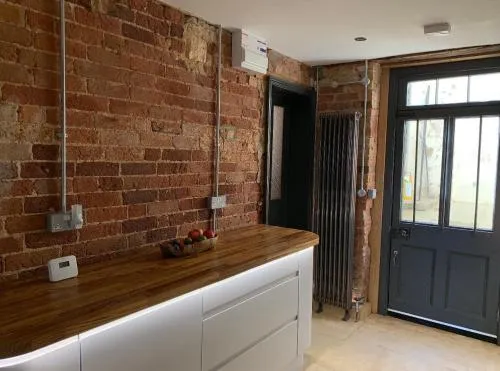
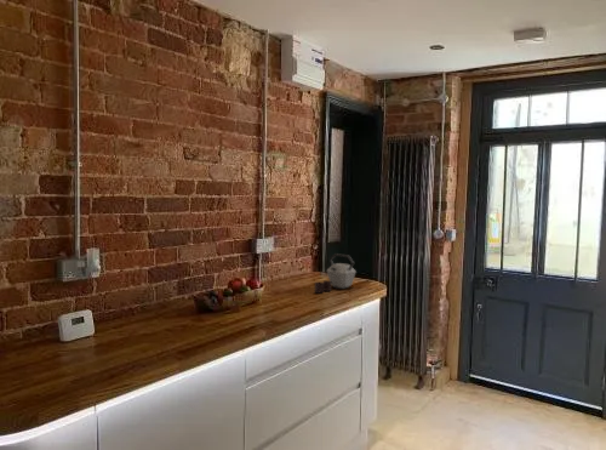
+ kettle (332, 272)
